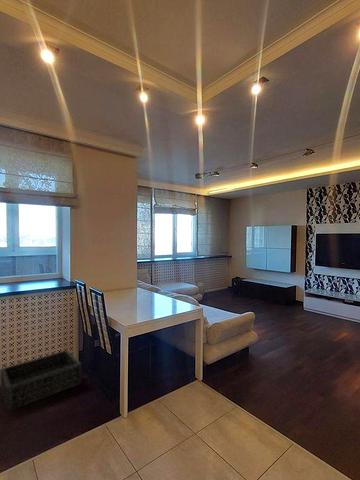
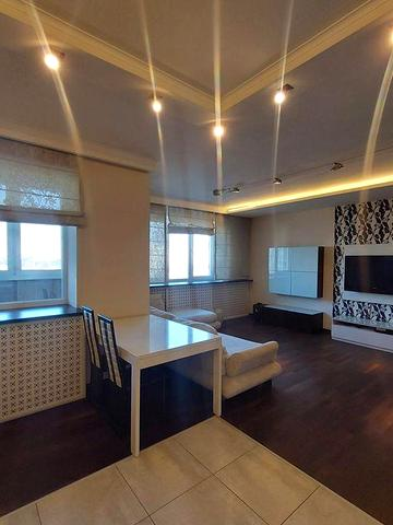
- basket (41, 376)
